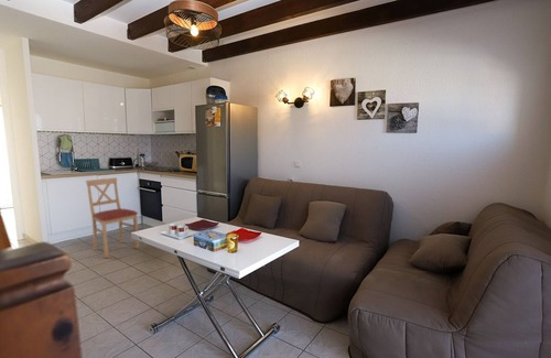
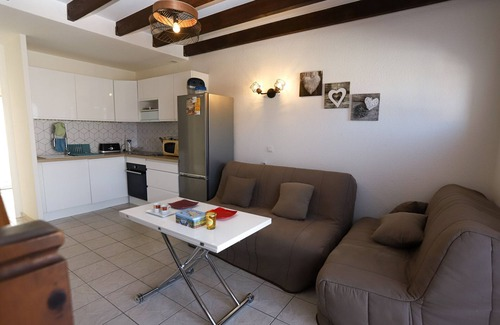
- chair (112, 215)
